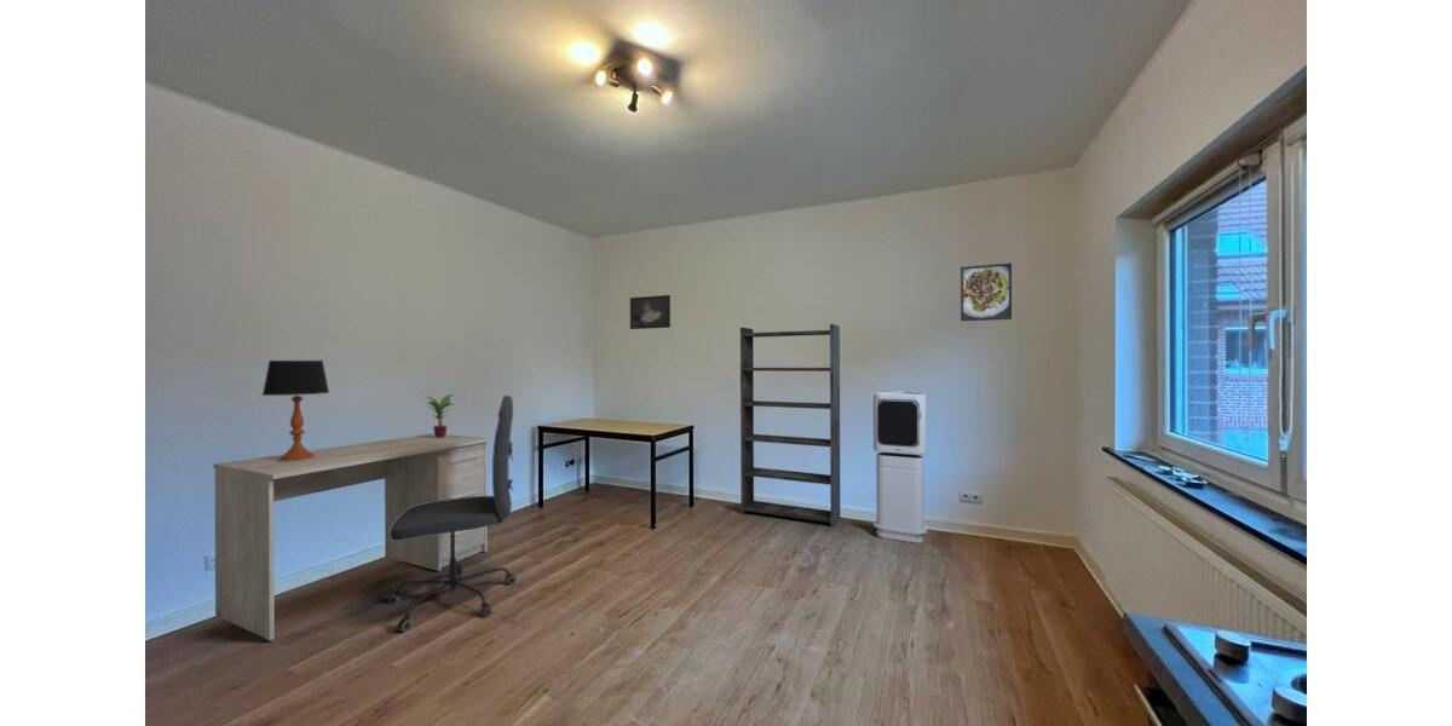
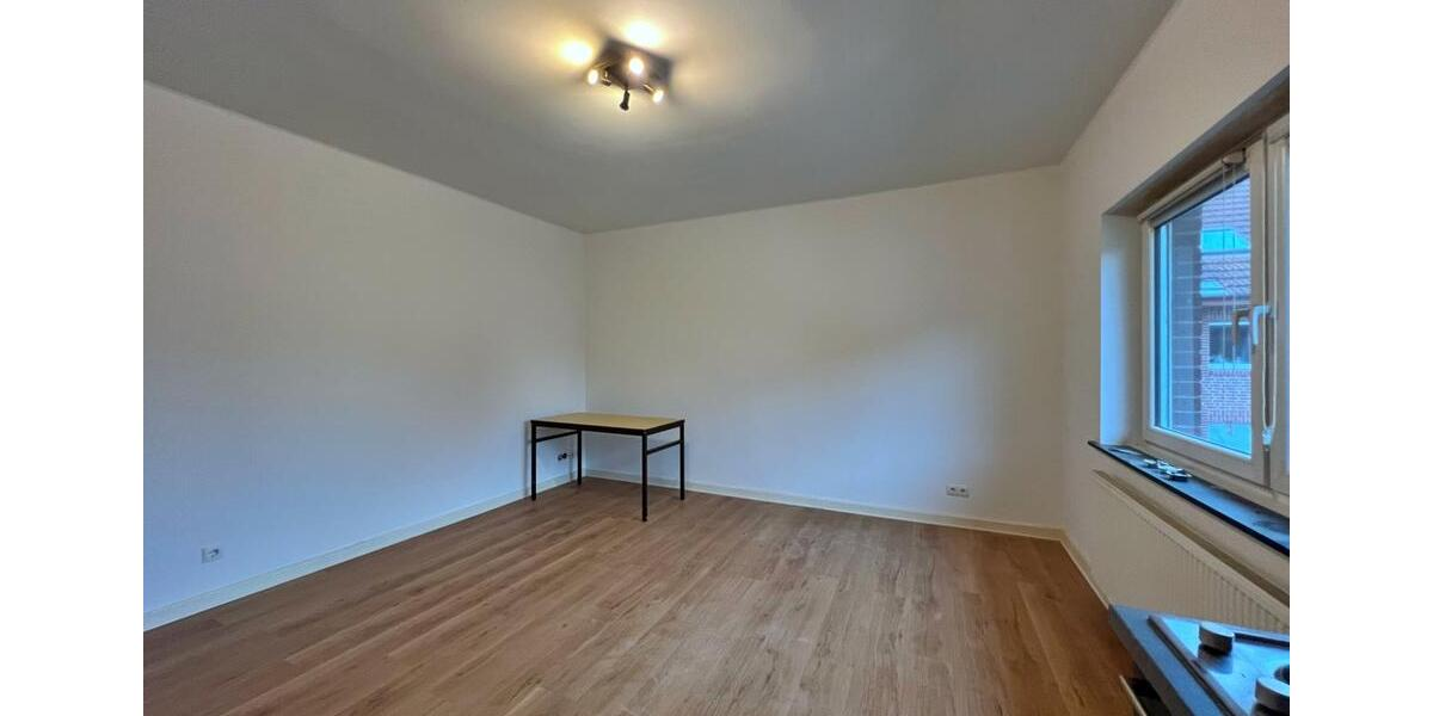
- air purifier (900, 462)
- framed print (985, 292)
- desk (385, 514)
- office chair (457, 499)
- potted plant (443, 416)
- bookshelf (789, 407)
- table lamp (296, 409)
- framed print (650, 312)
